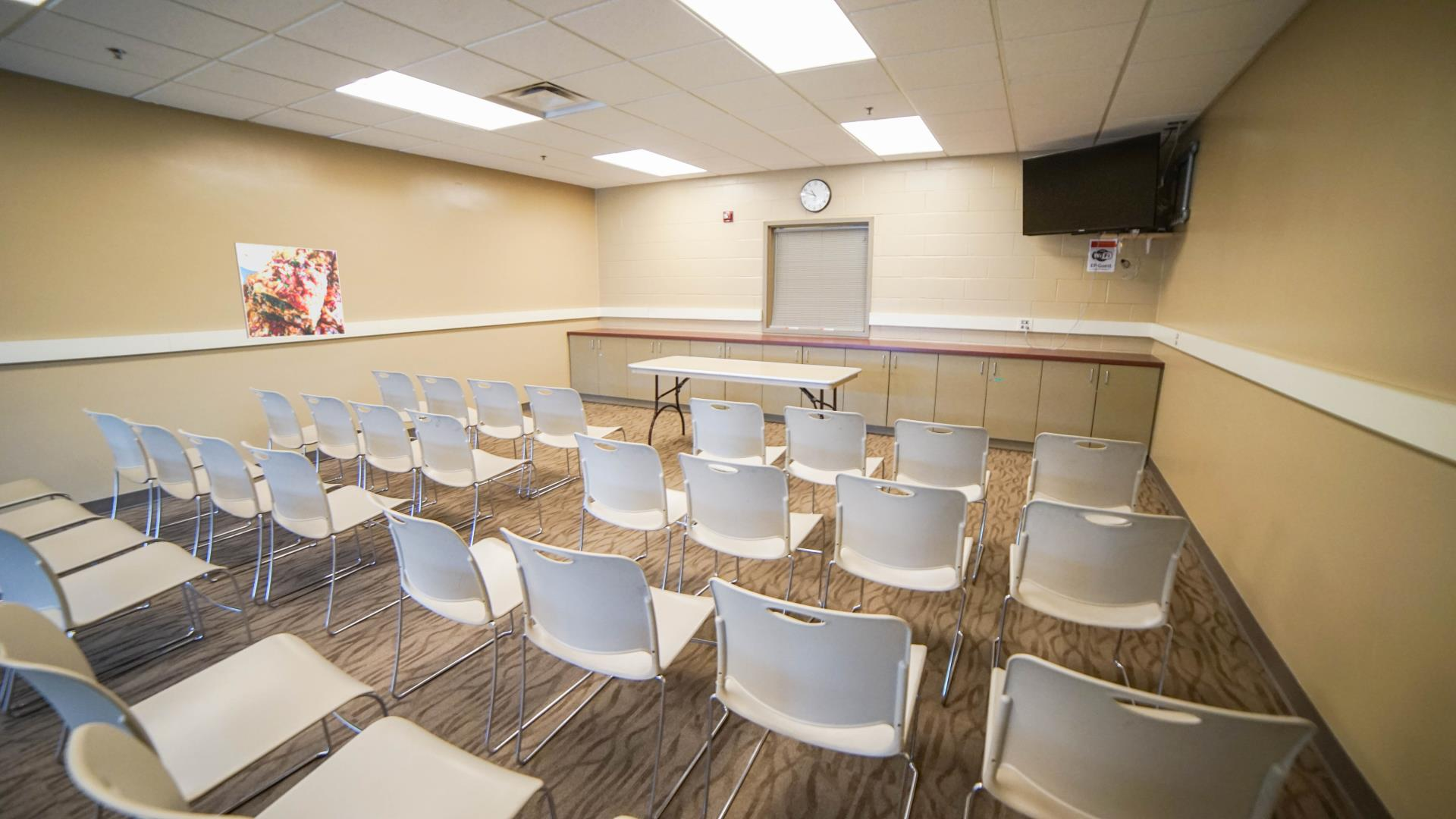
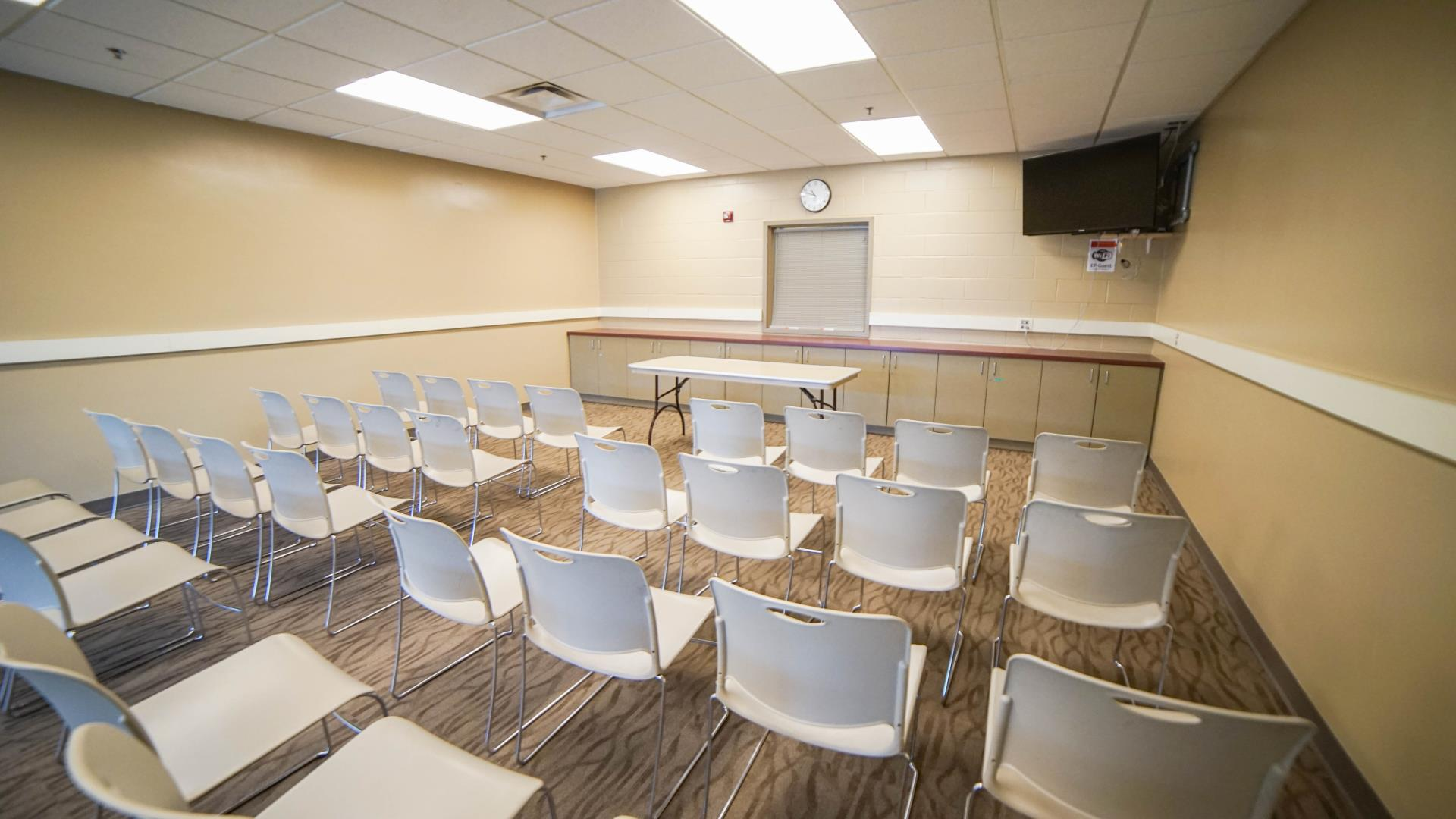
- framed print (293, 292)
